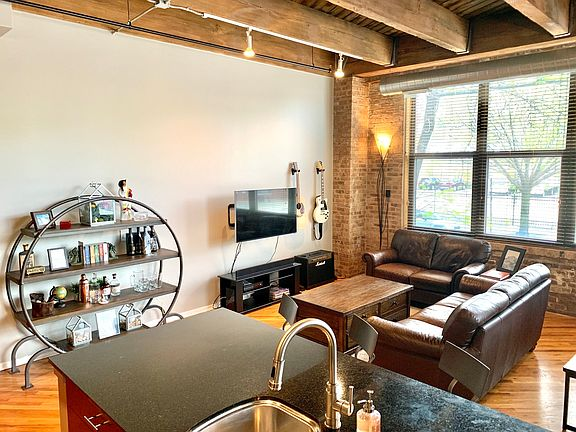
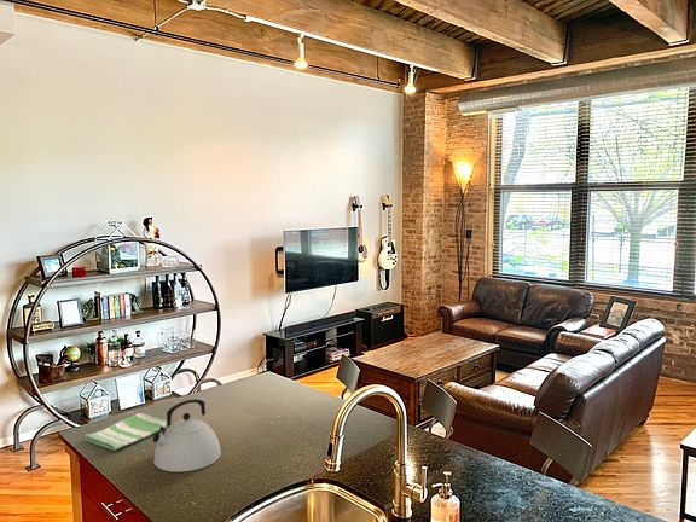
+ dish towel (128, 430)
+ kettle (185, 429)
